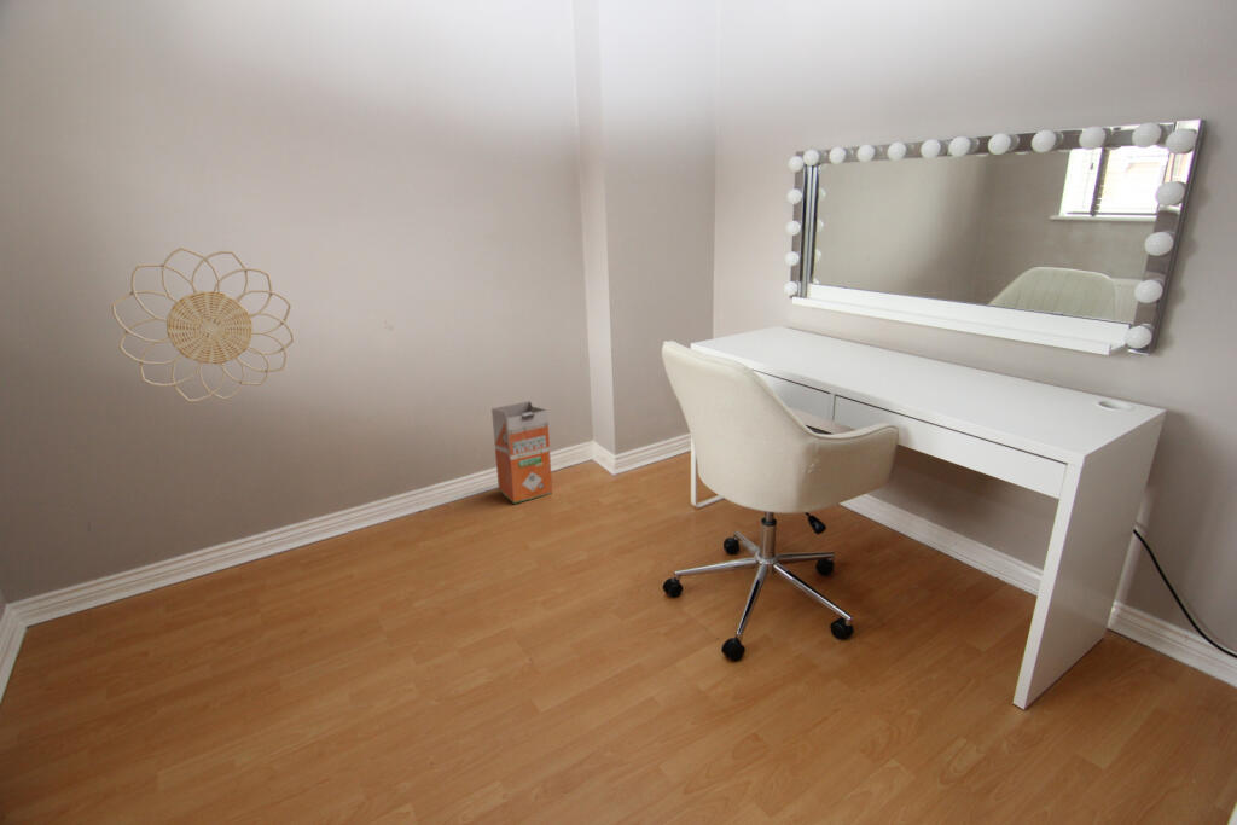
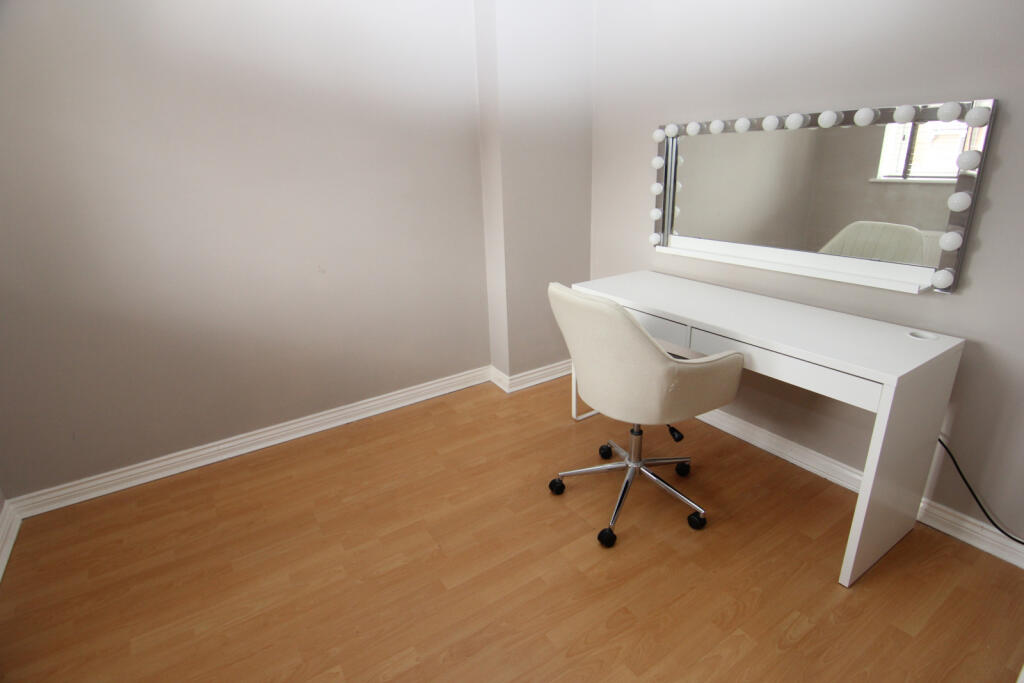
- decorative wall piece (209, 325)
- waste bin (523, 449)
